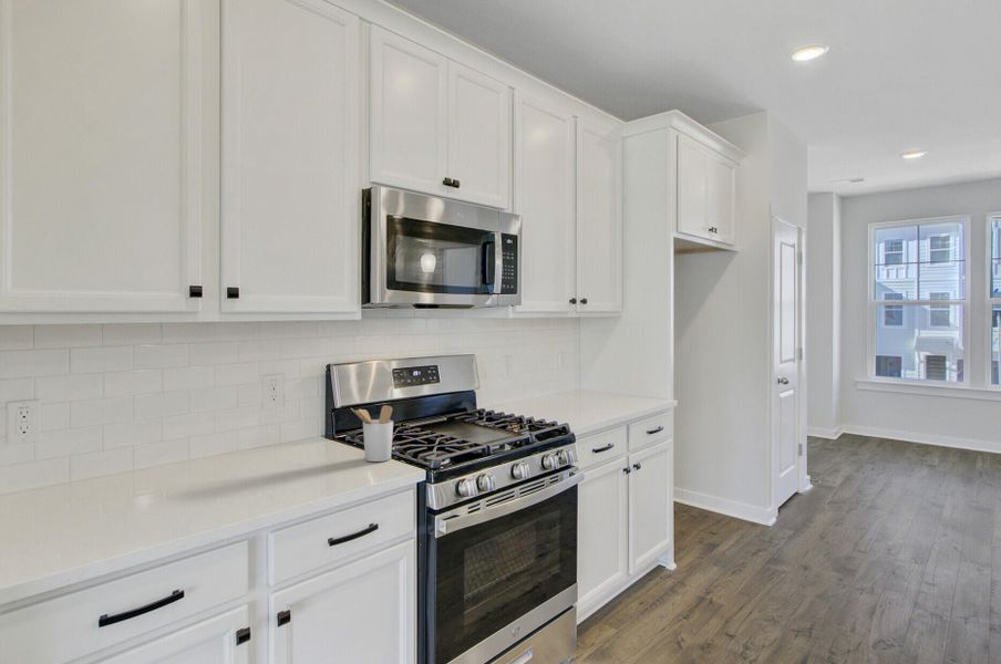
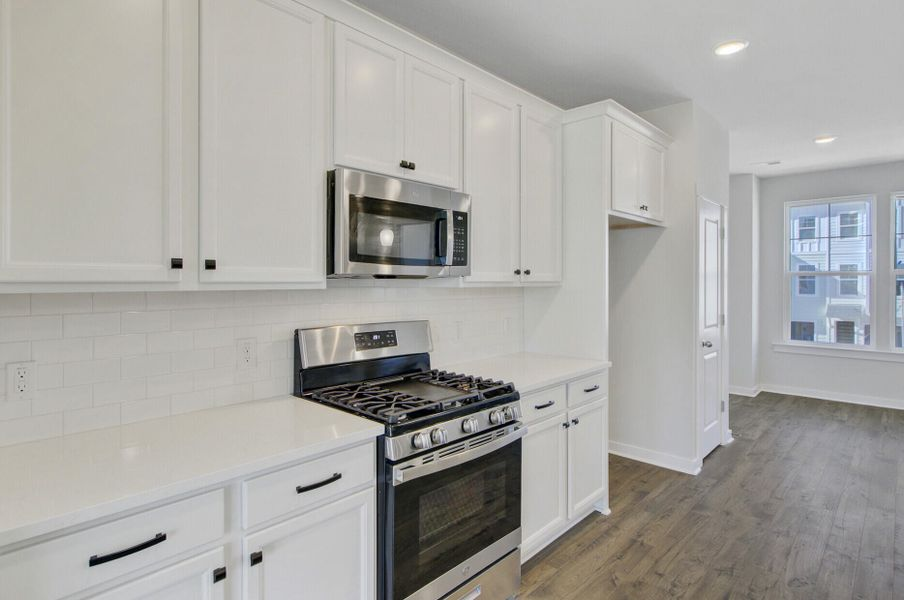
- utensil holder (371, 432)
